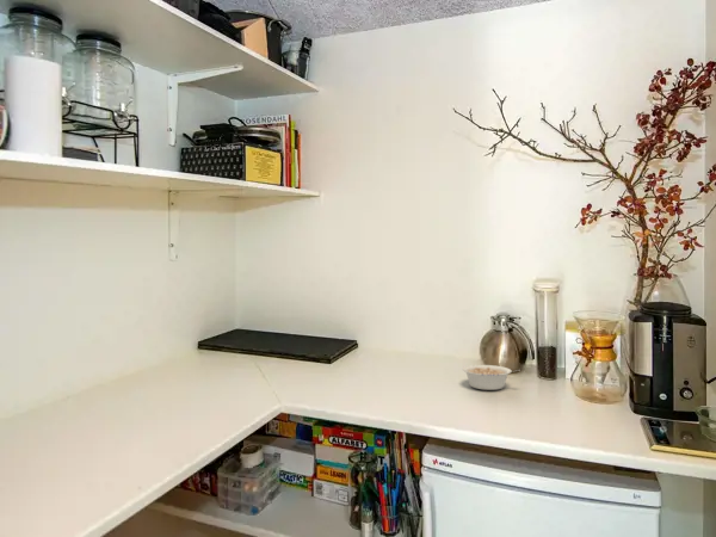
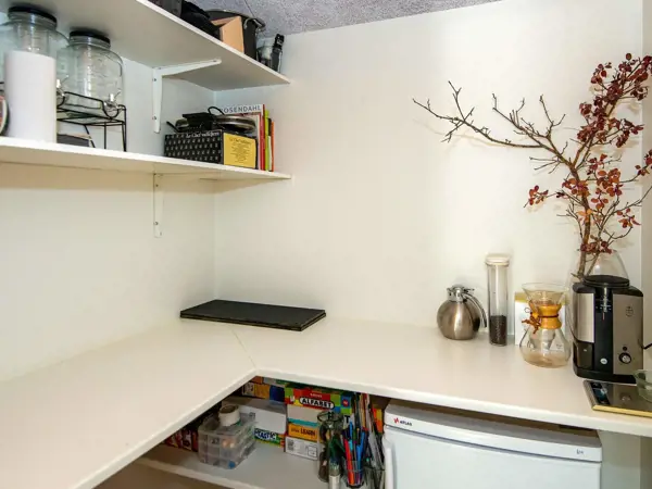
- legume (488, 376)
